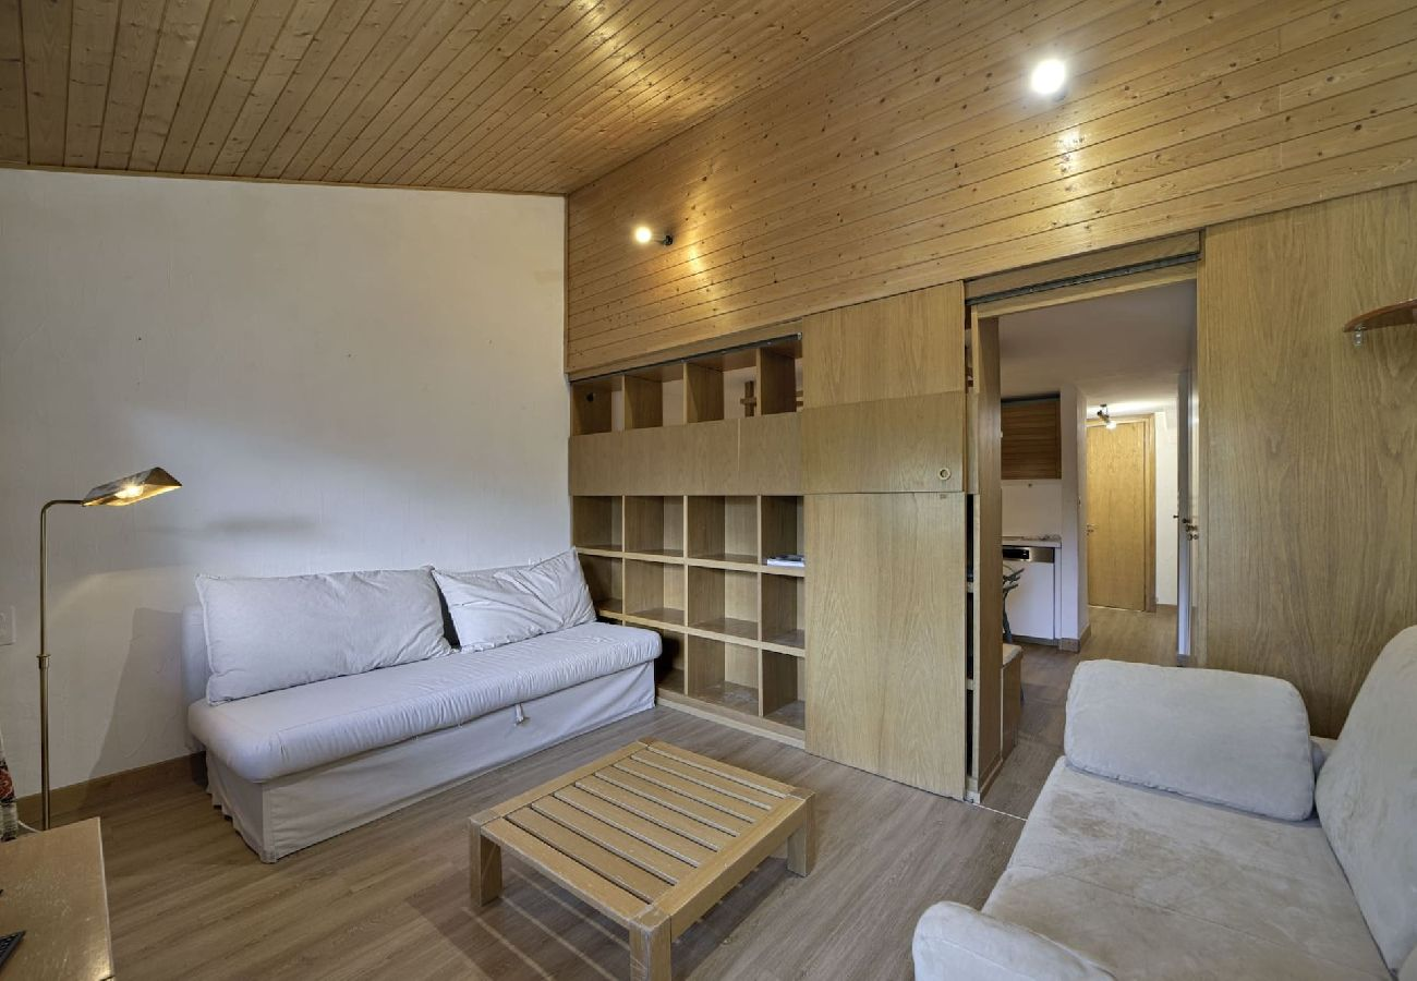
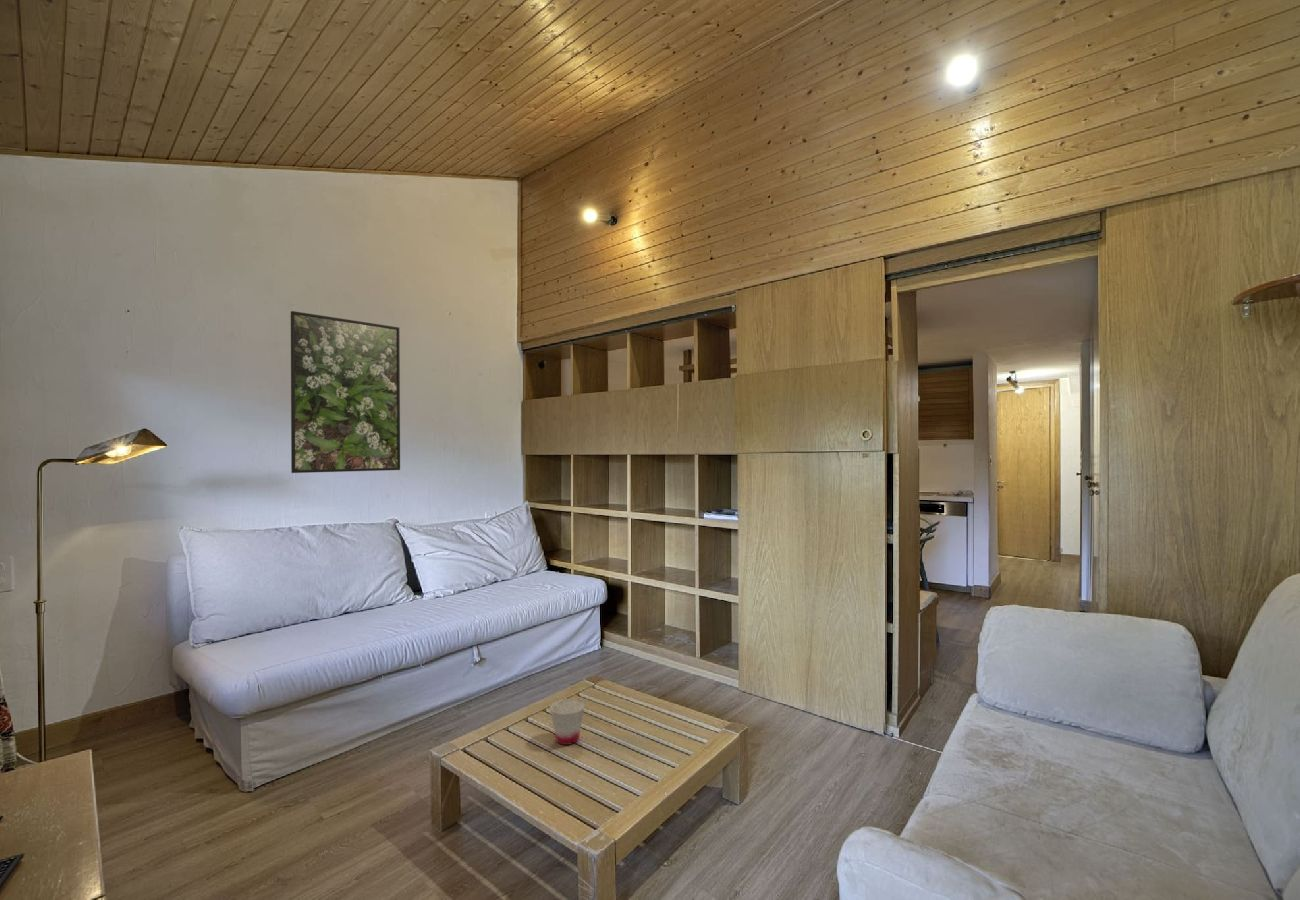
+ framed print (348, 395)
+ cup (567, 722)
